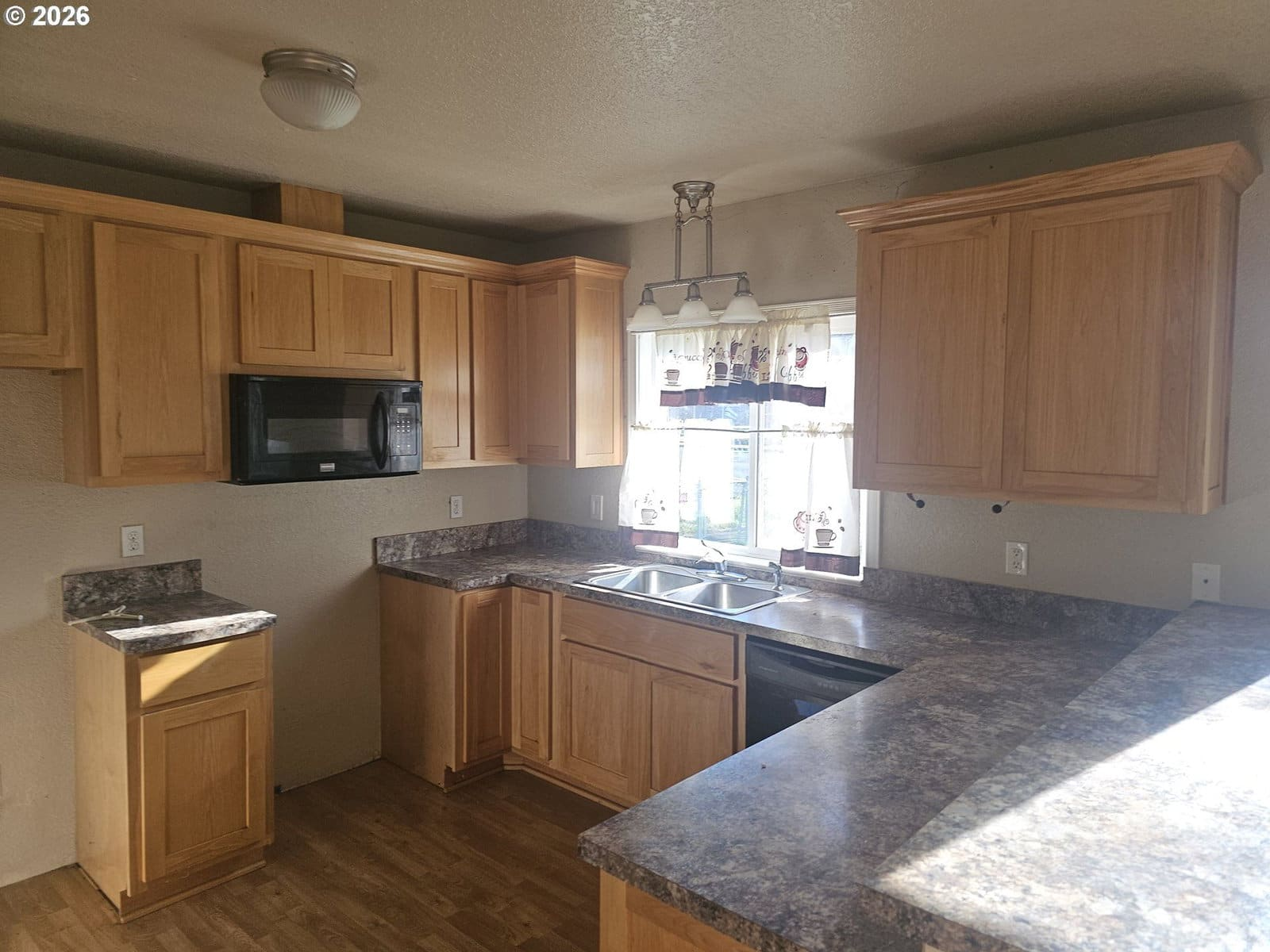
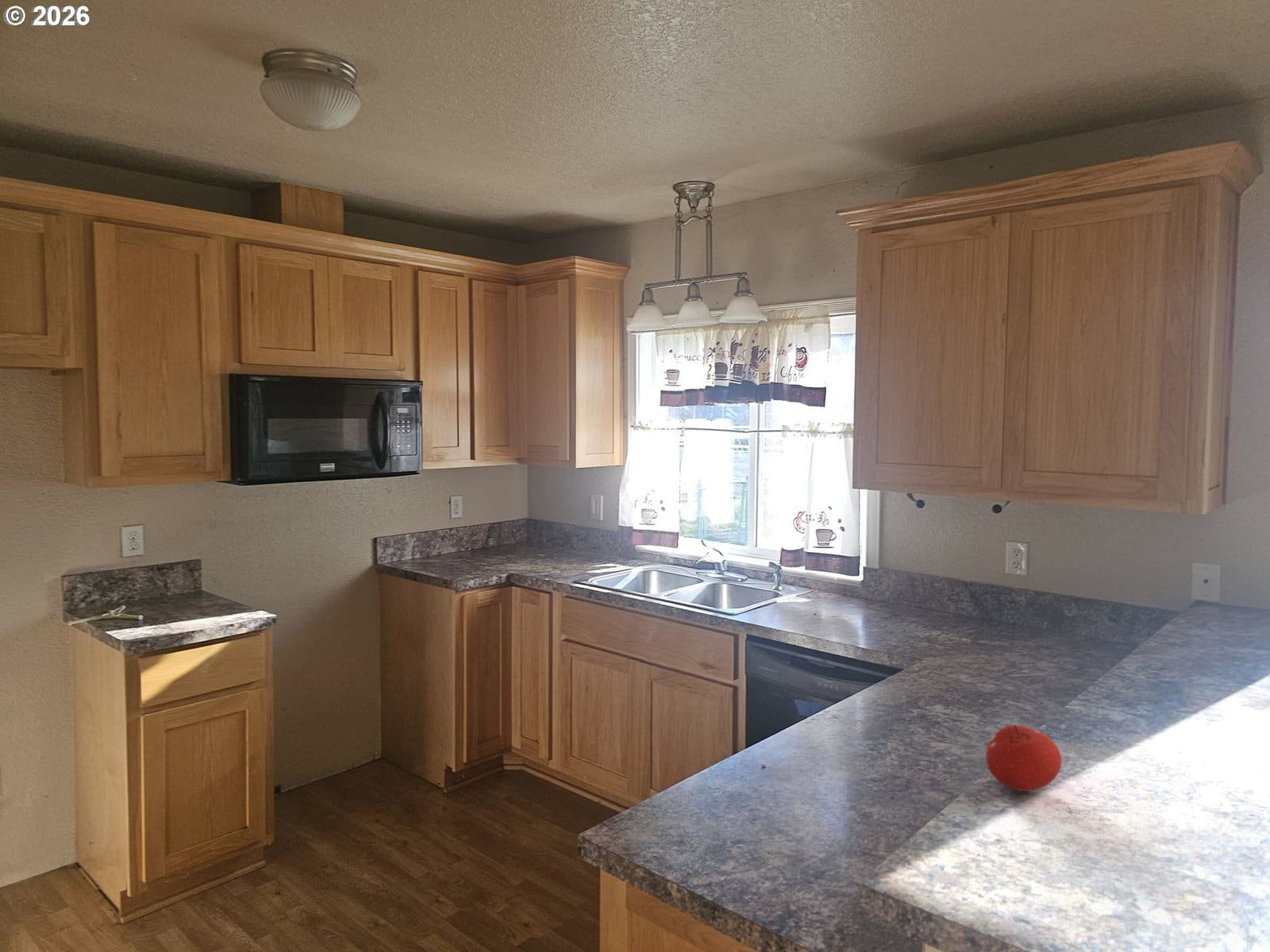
+ fruit (1023, 755)
